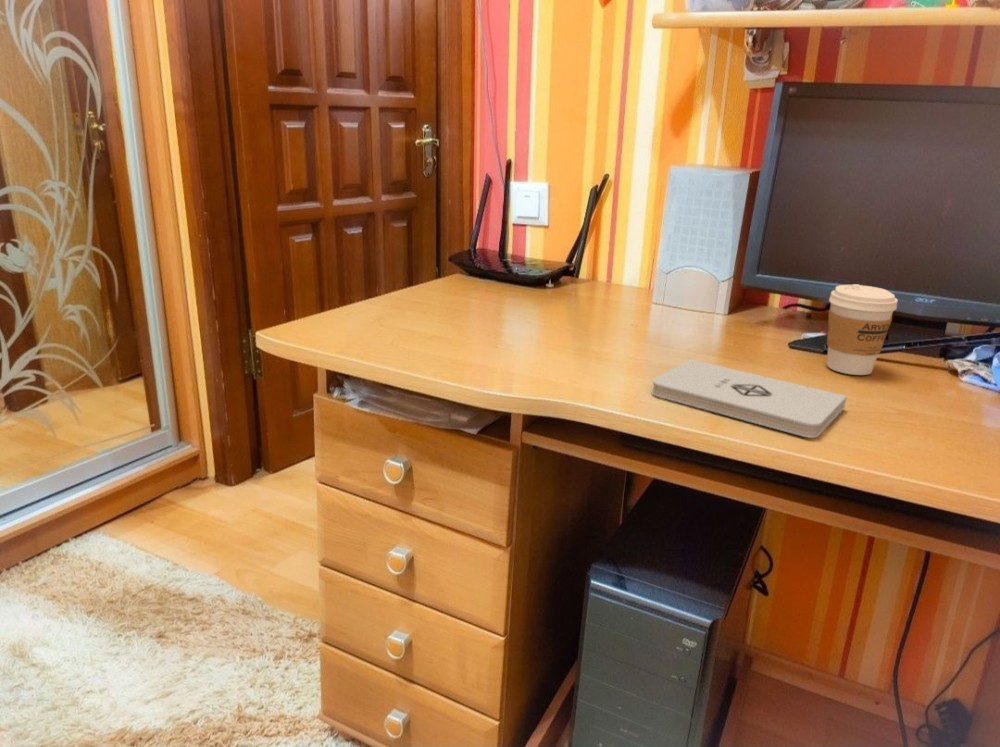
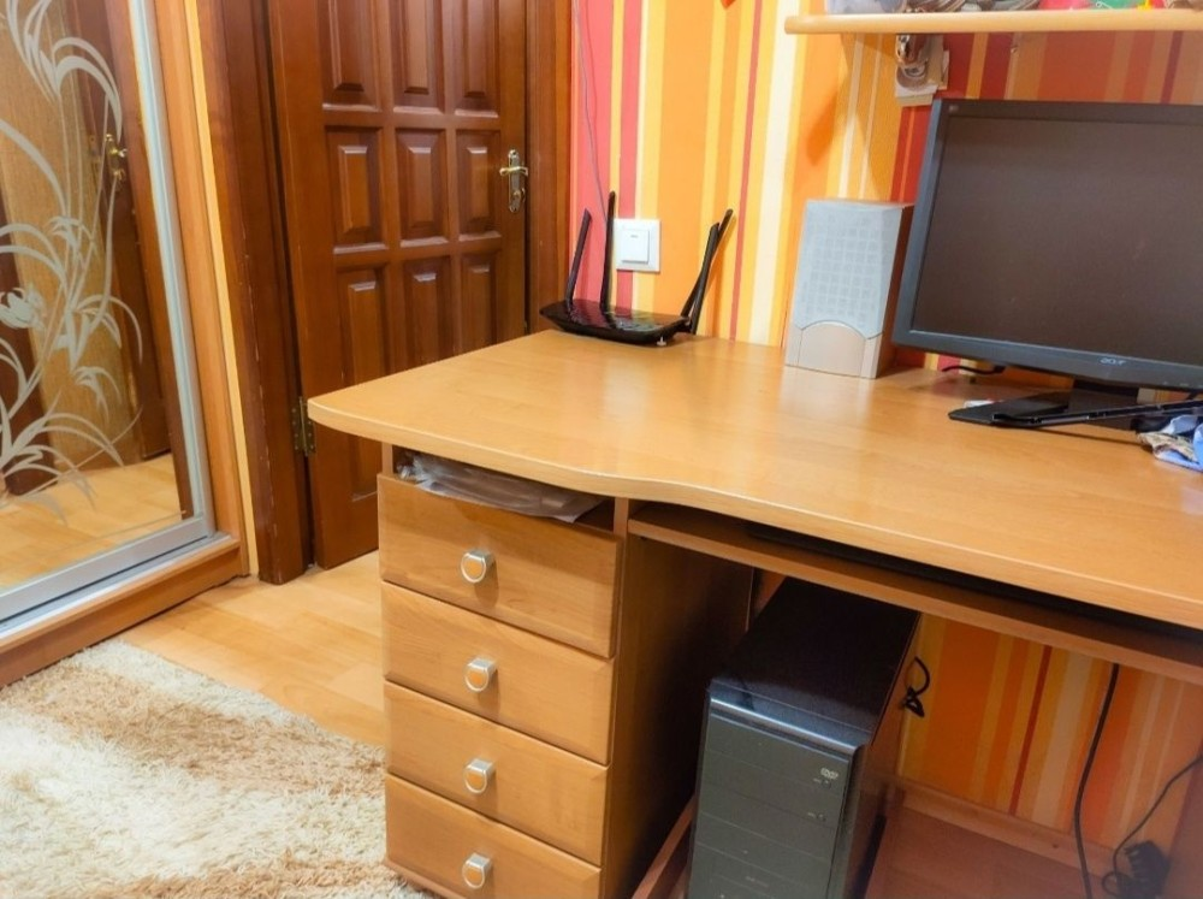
- coffee cup (857, 329)
- notepad (745, 394)
